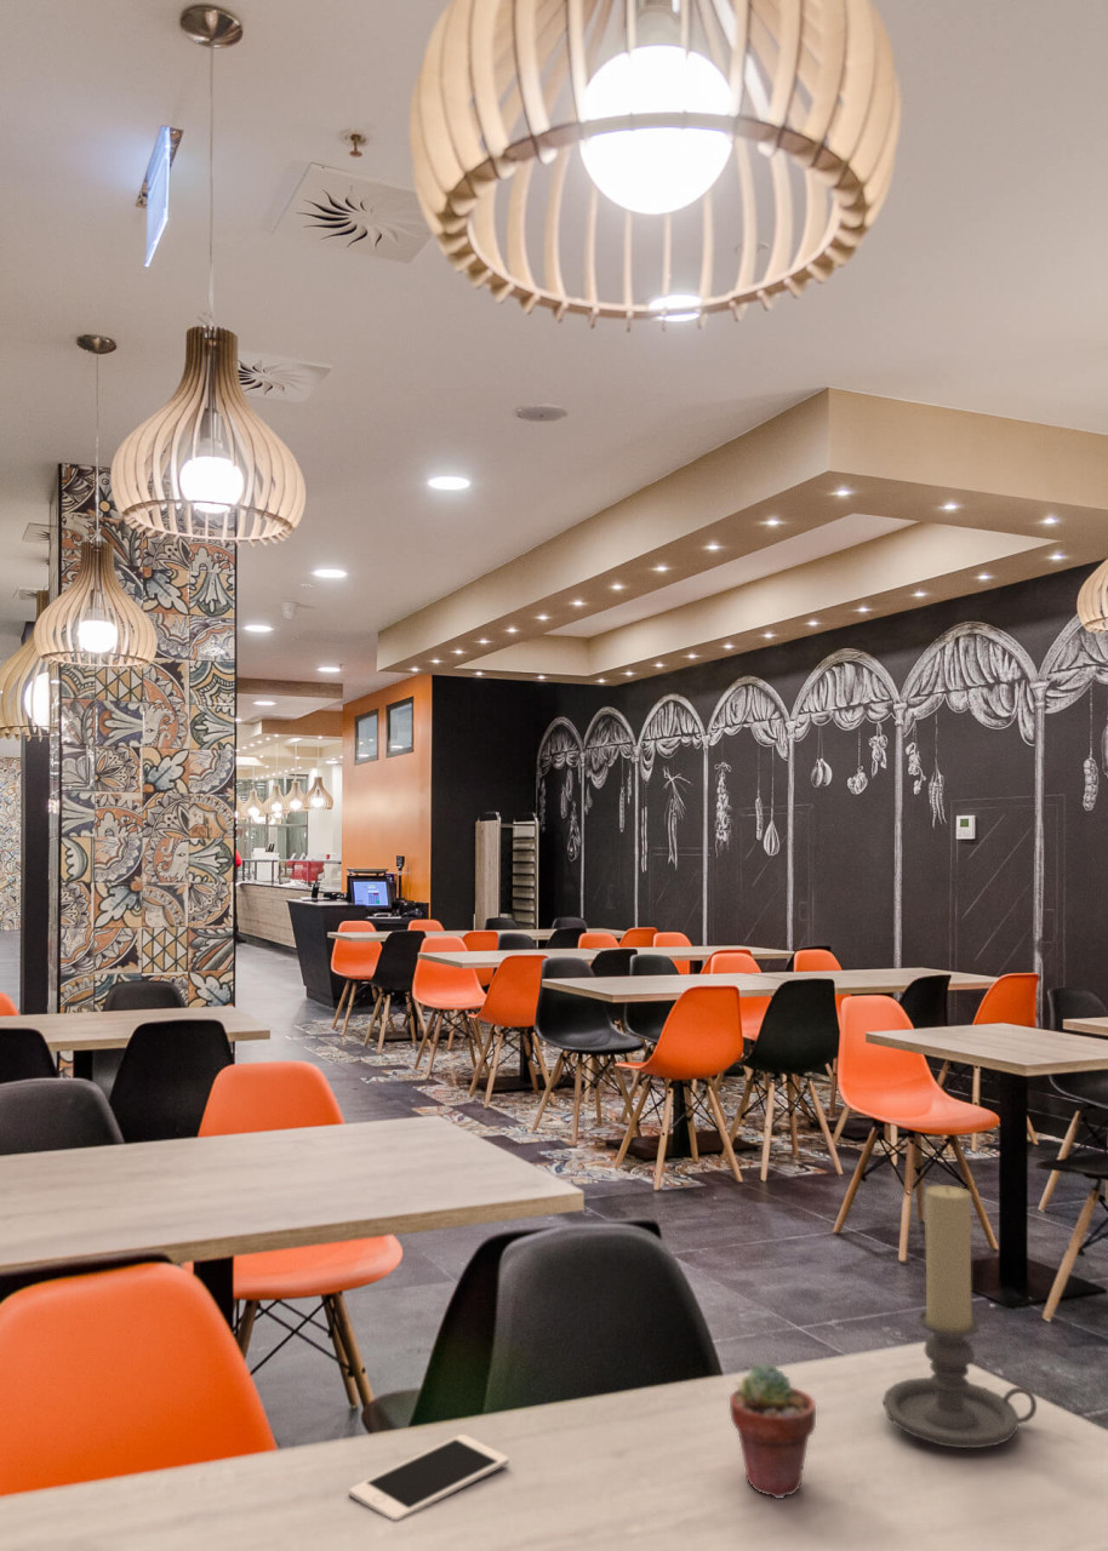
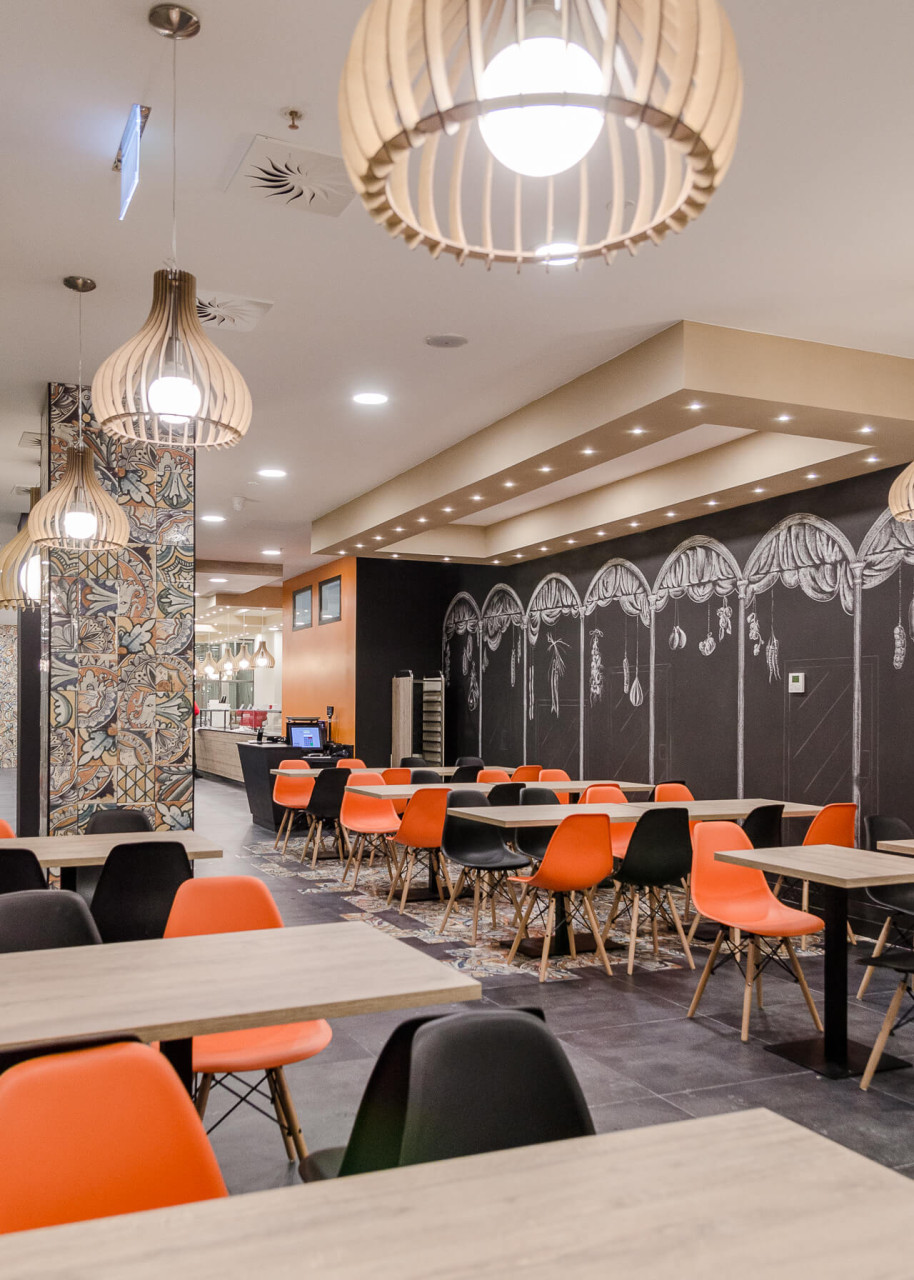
- cell phone (430, 1476)
- potted succulent (772, 1423)
- candle holder (961, 1305)
